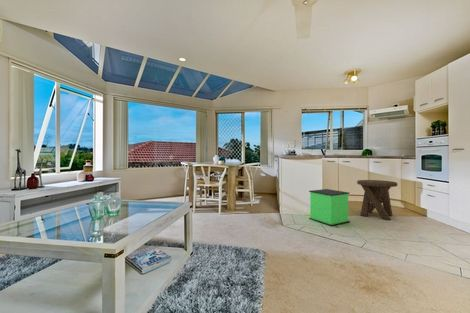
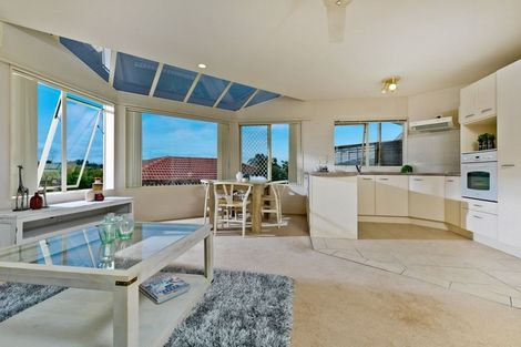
- stool (331, 206)
- music stool (376, 198)
